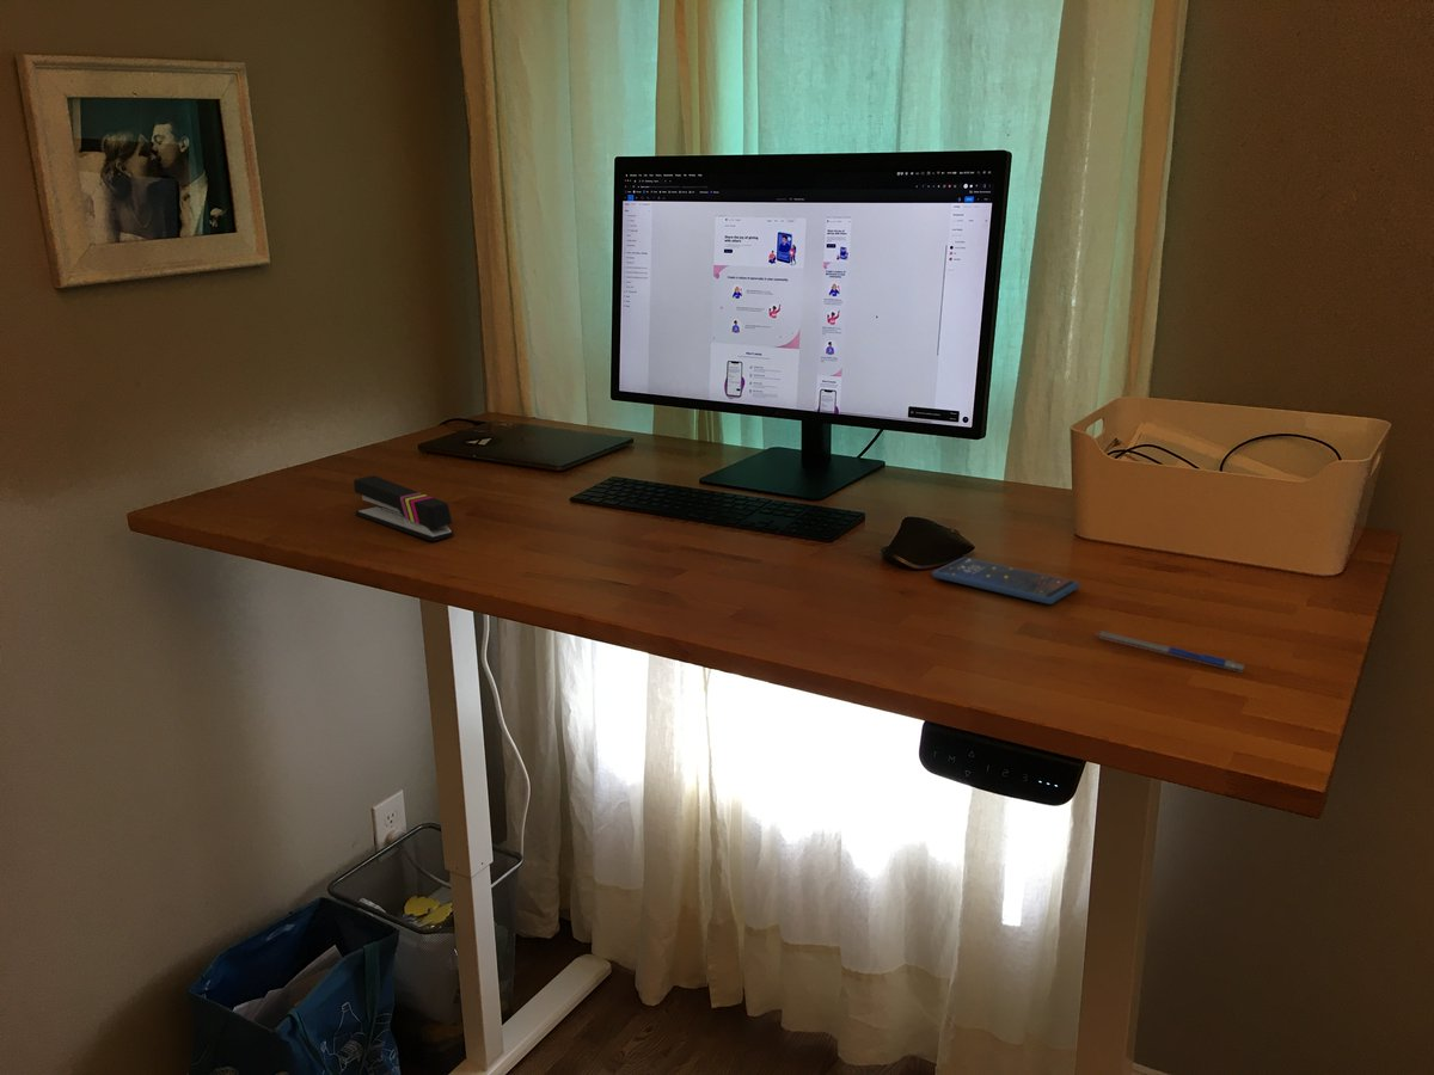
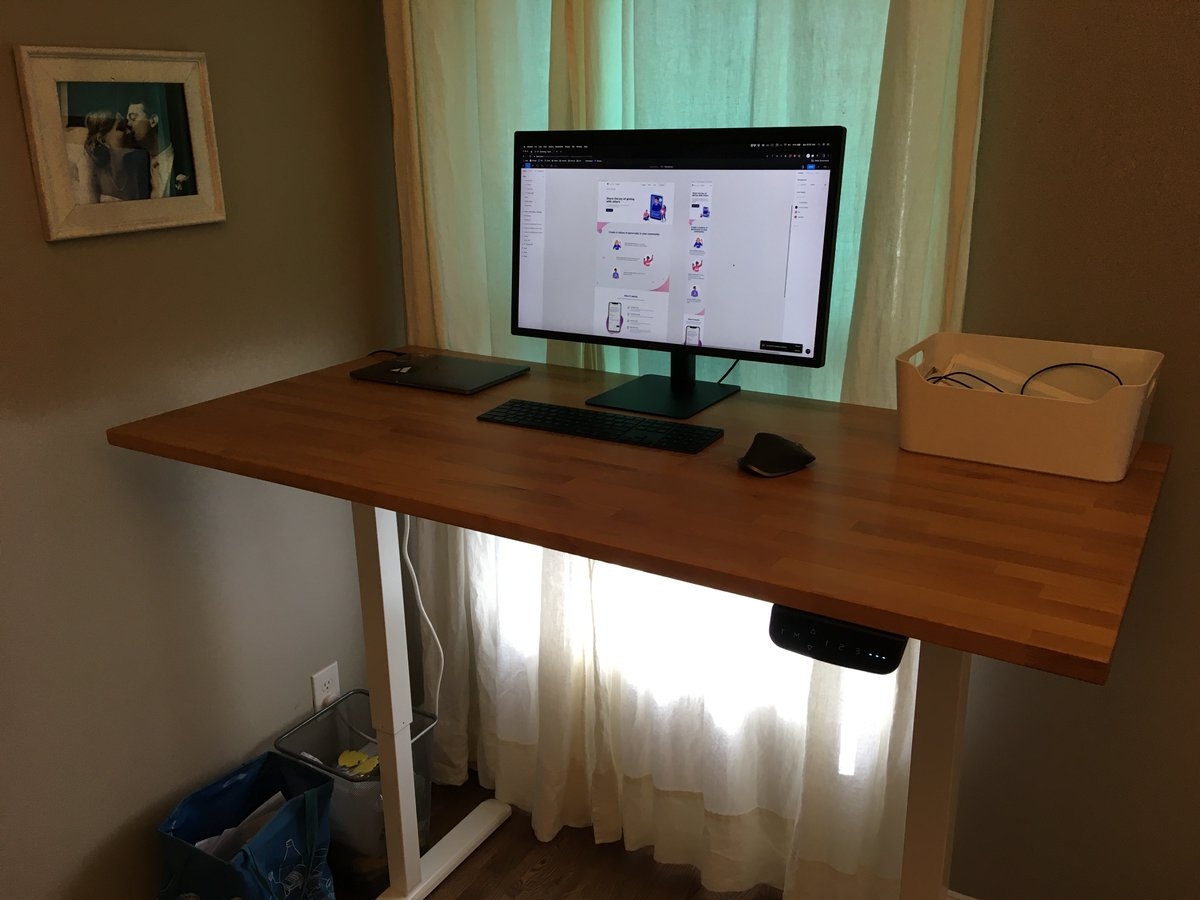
- stapler (402, 506)
- pen (1168, 649)
- smartphone (1004, 579)
